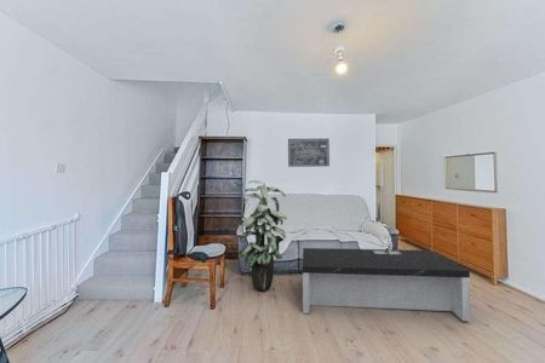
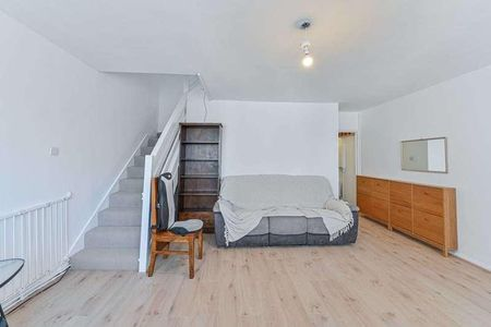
- coffee table (373, 275)
- indoor plant (260, 234)
- wall art (308, 152)
